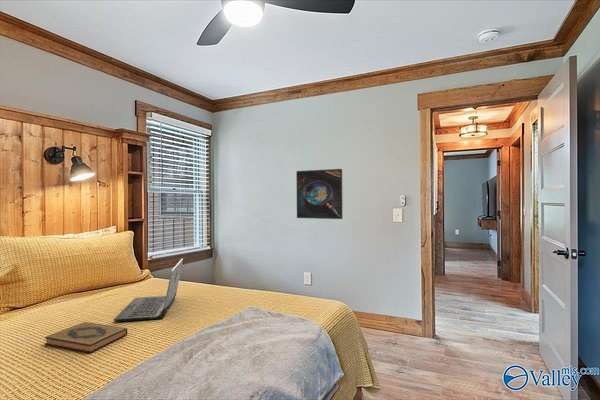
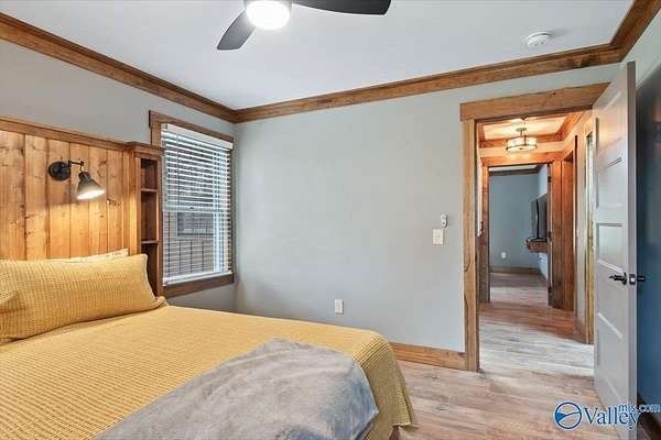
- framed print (318, 194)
- hardback book (87, 335)
- laptop (154, 296)
